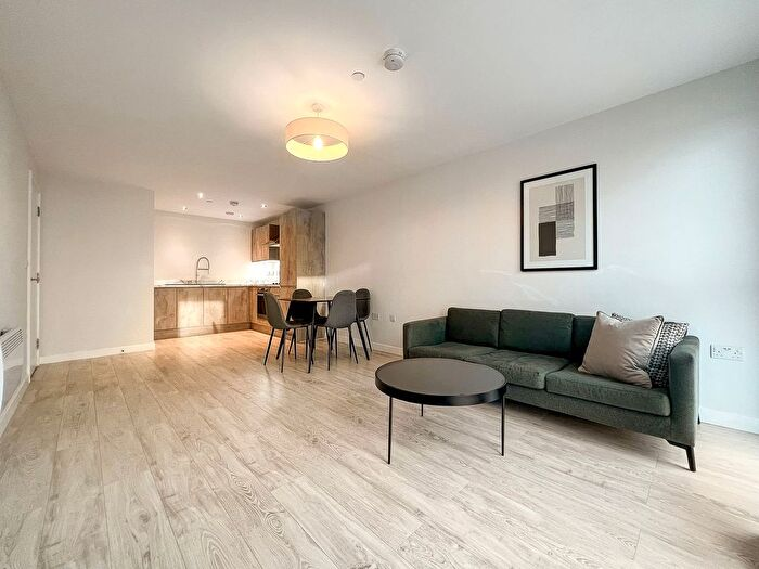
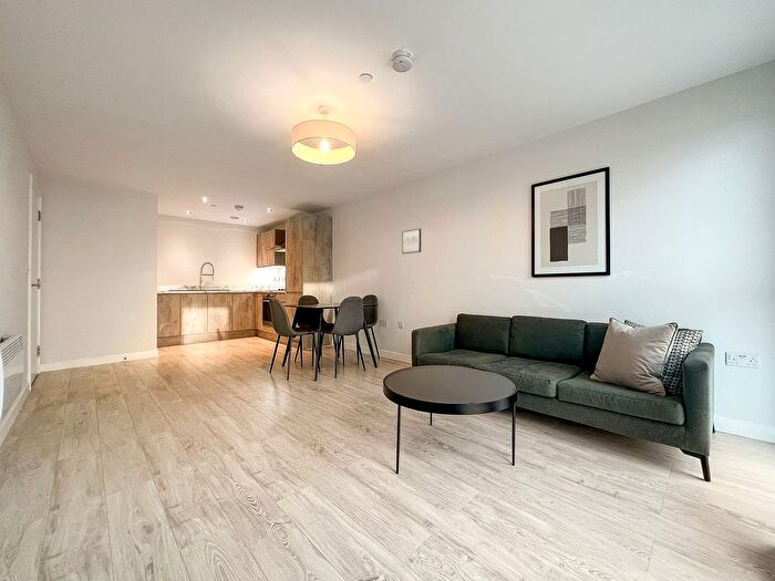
+ wall art (411, 241)
